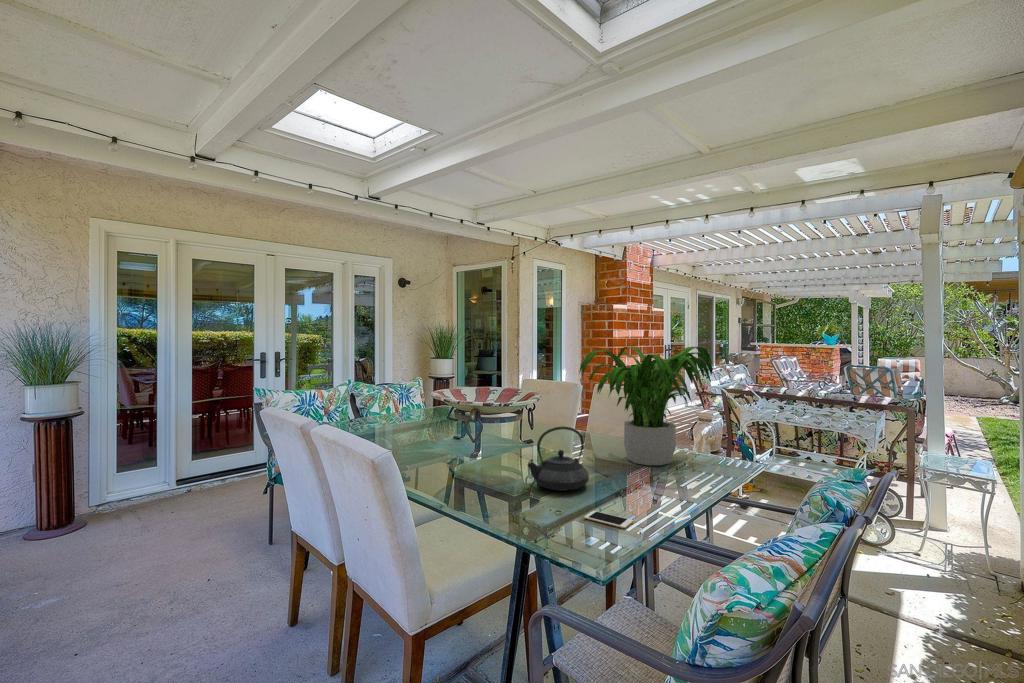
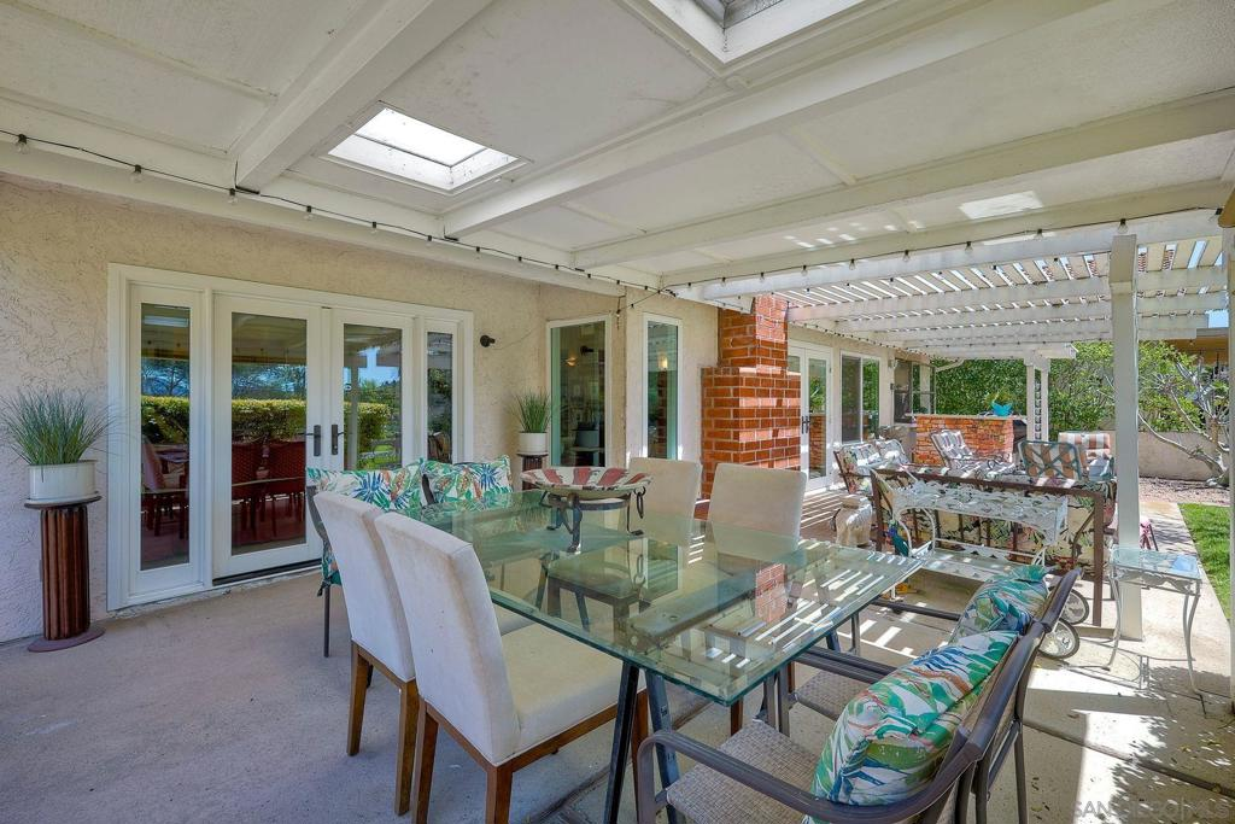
- potted plant (644, 403)
- teapot (557, 456)
- cell phone (608, 519)
